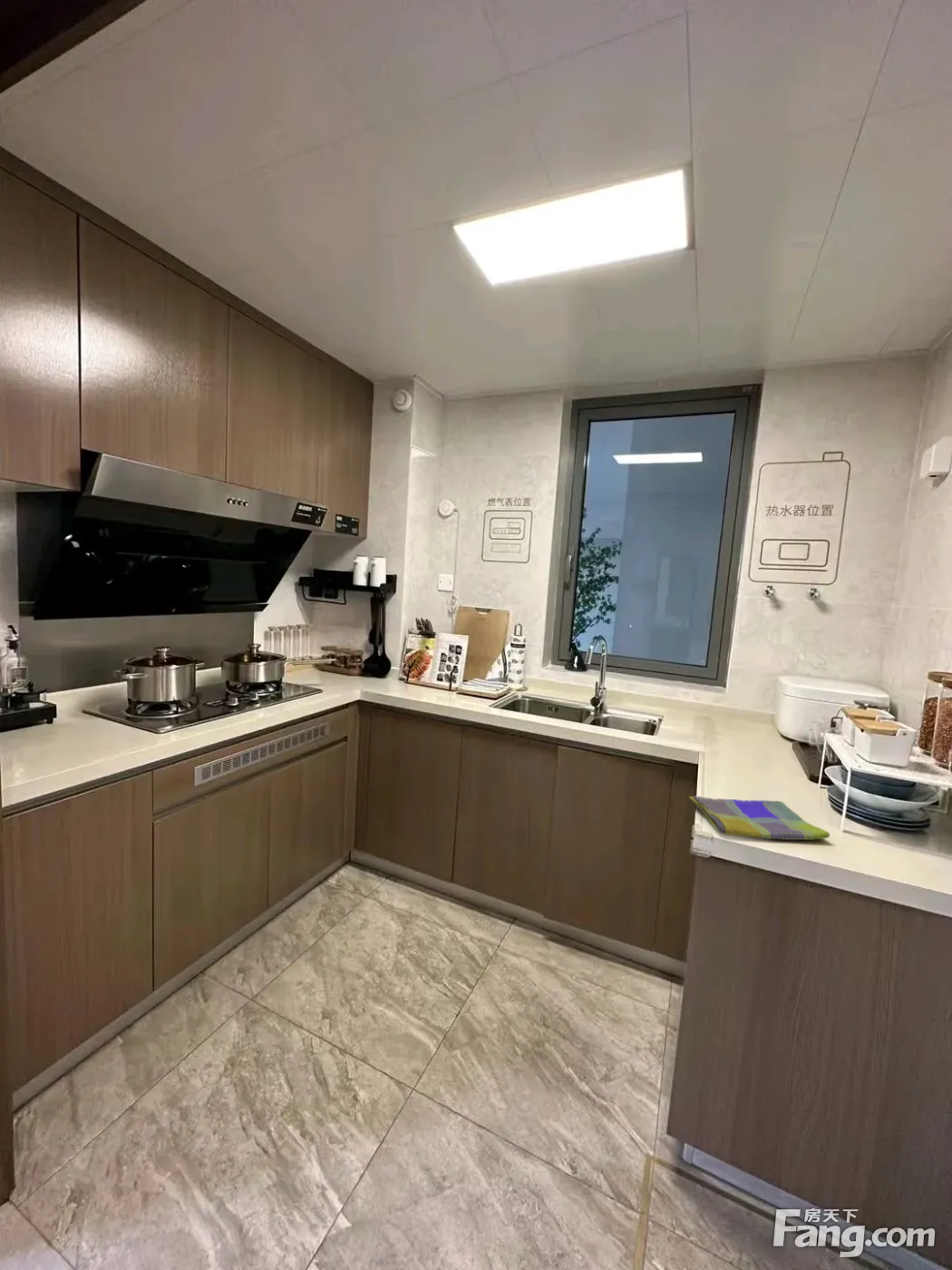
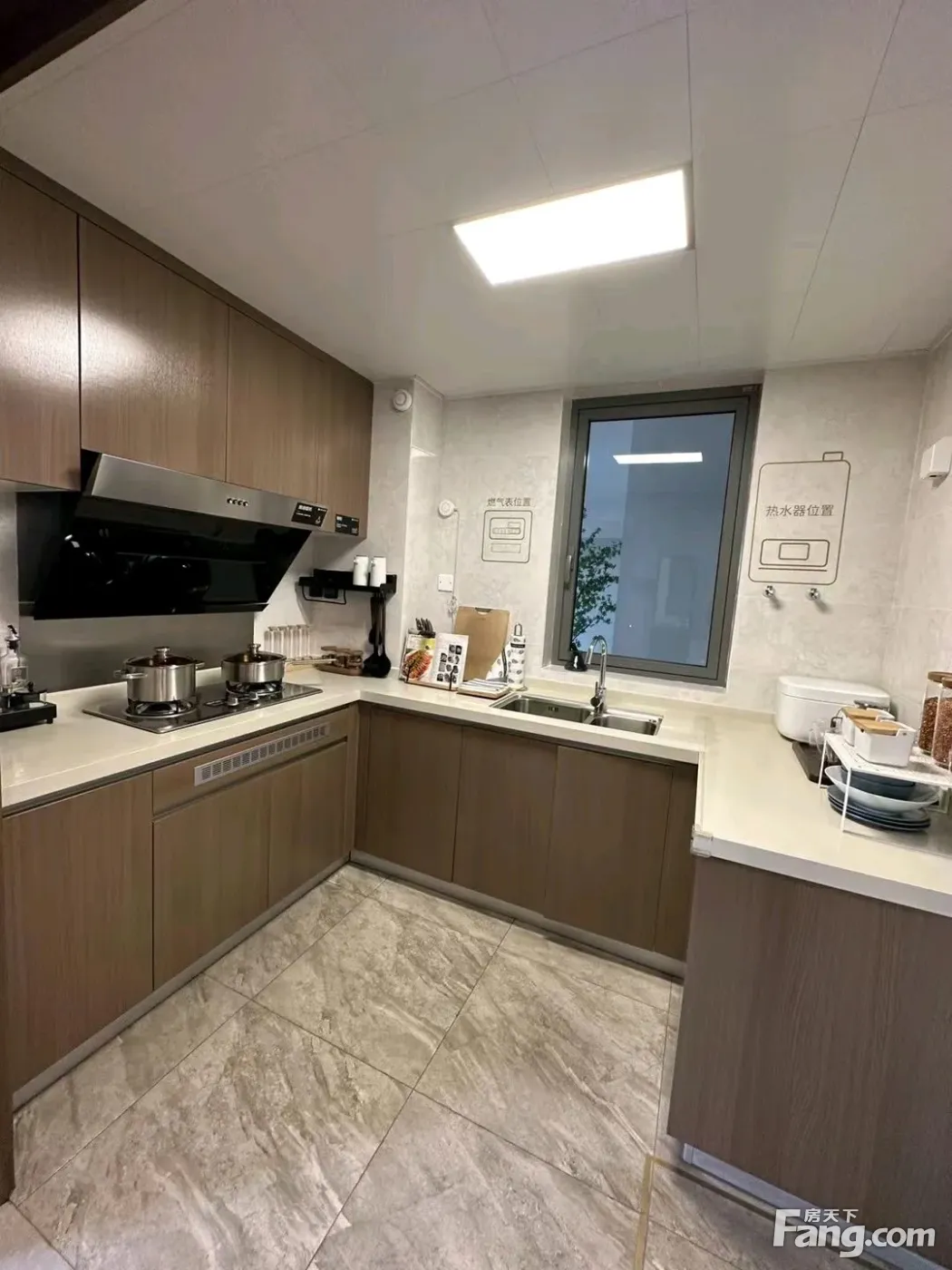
- dish towel (754, 816)
